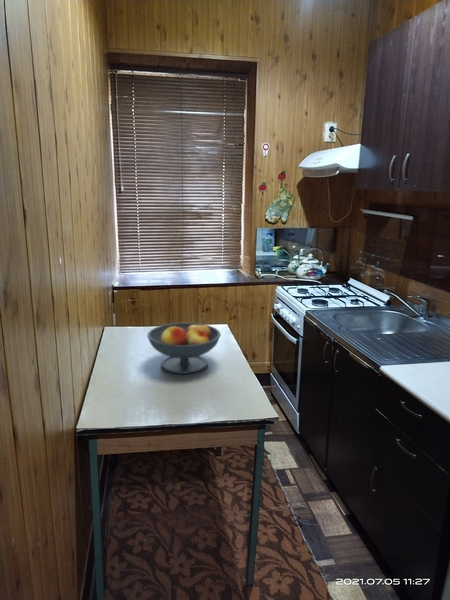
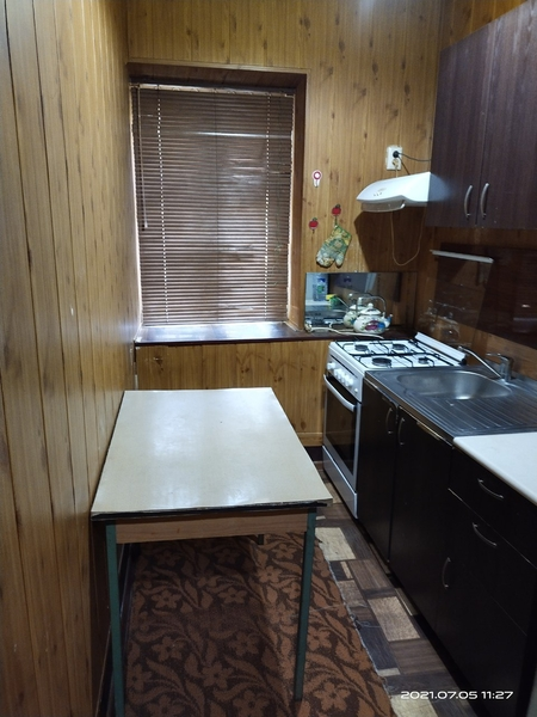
- fruit bowl (184, 343)
